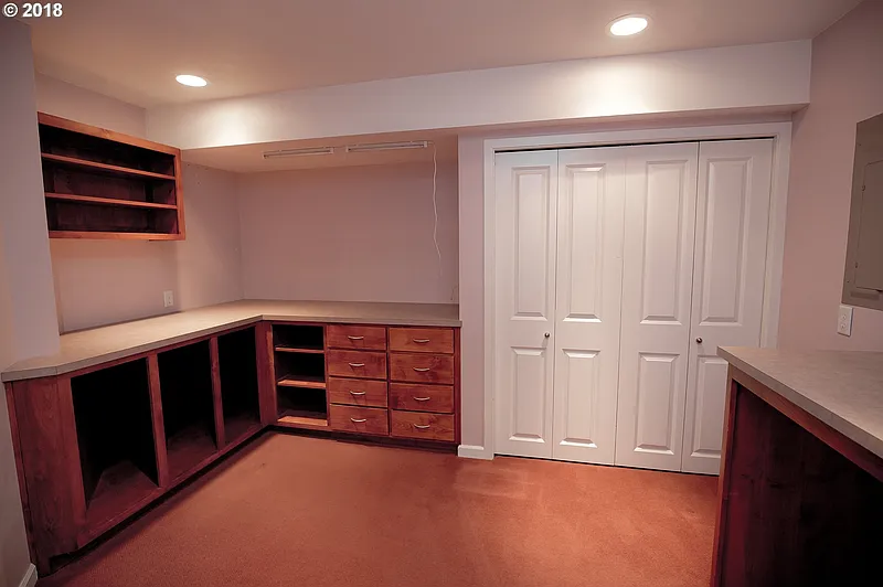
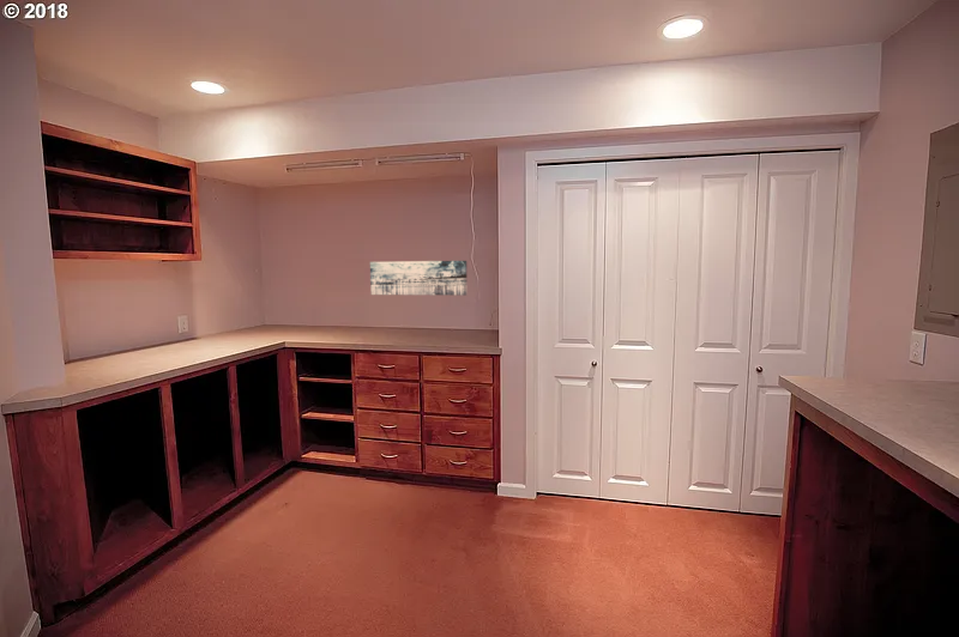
+ wall art (417, 278)
